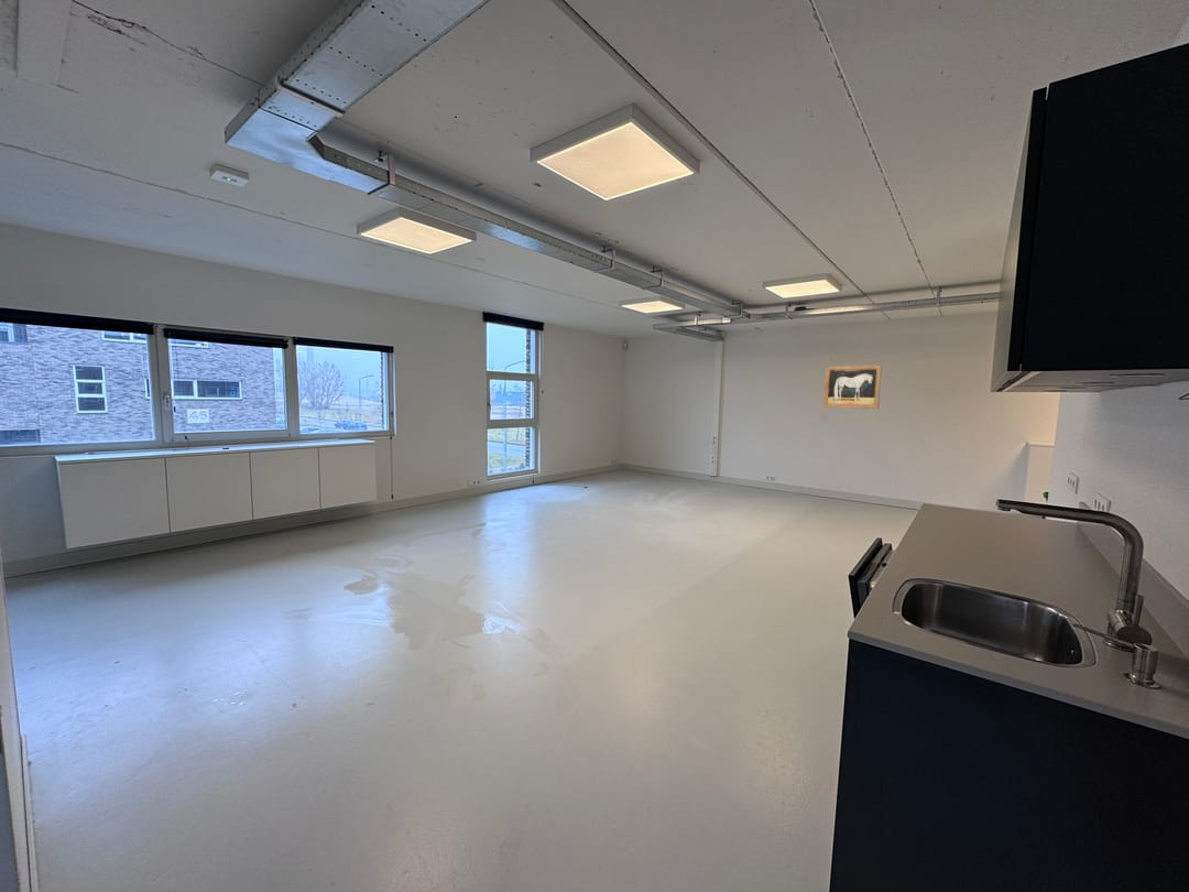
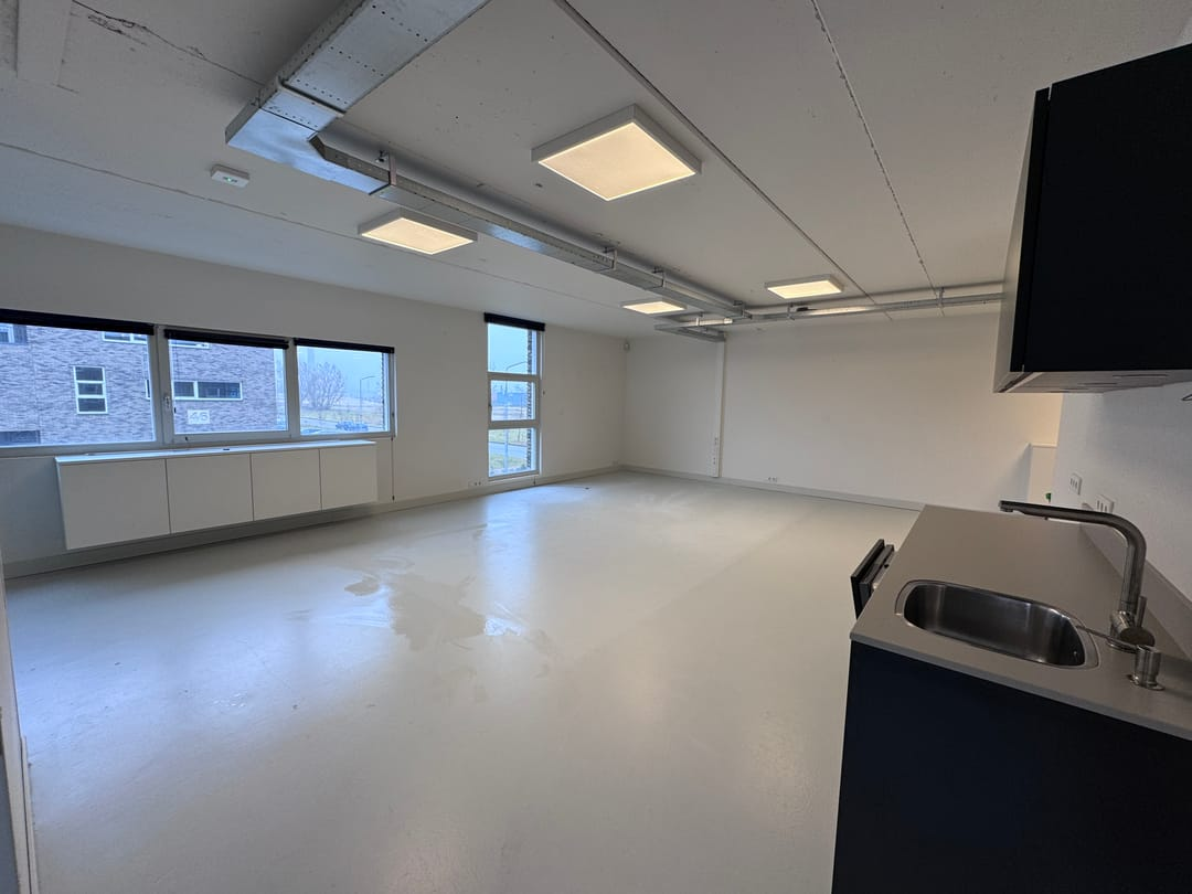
- wall art (851, 387)
